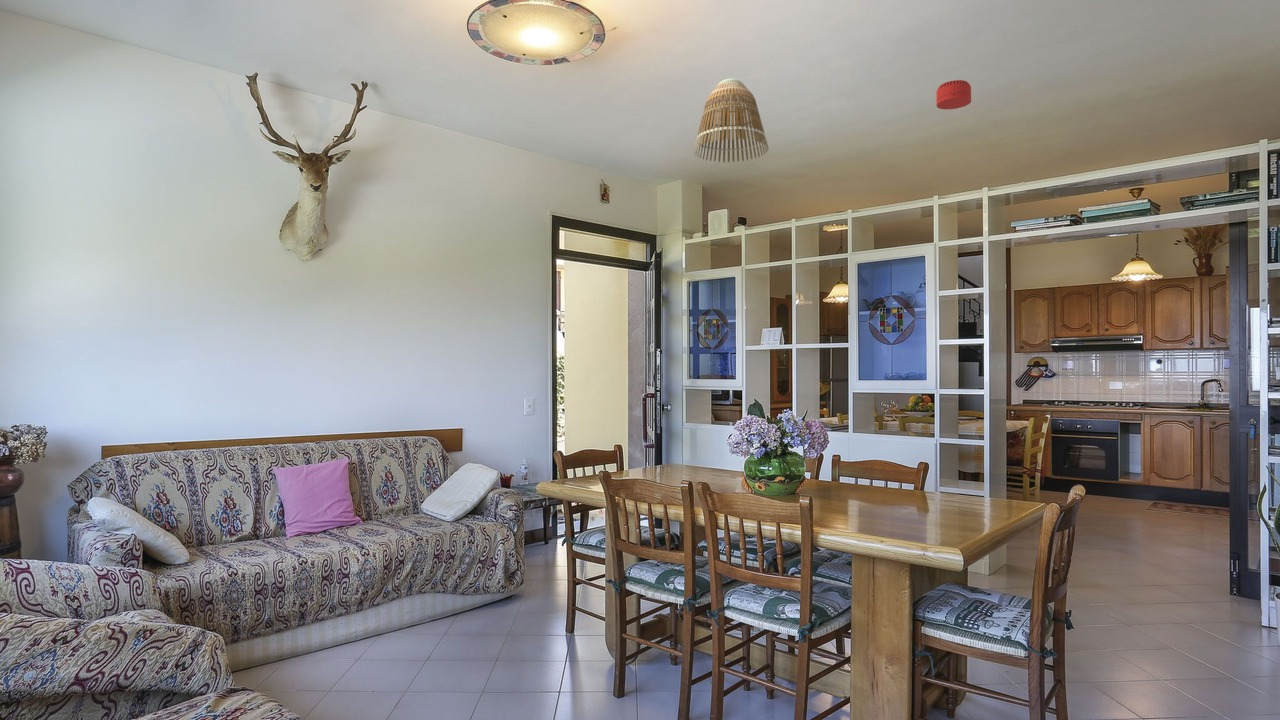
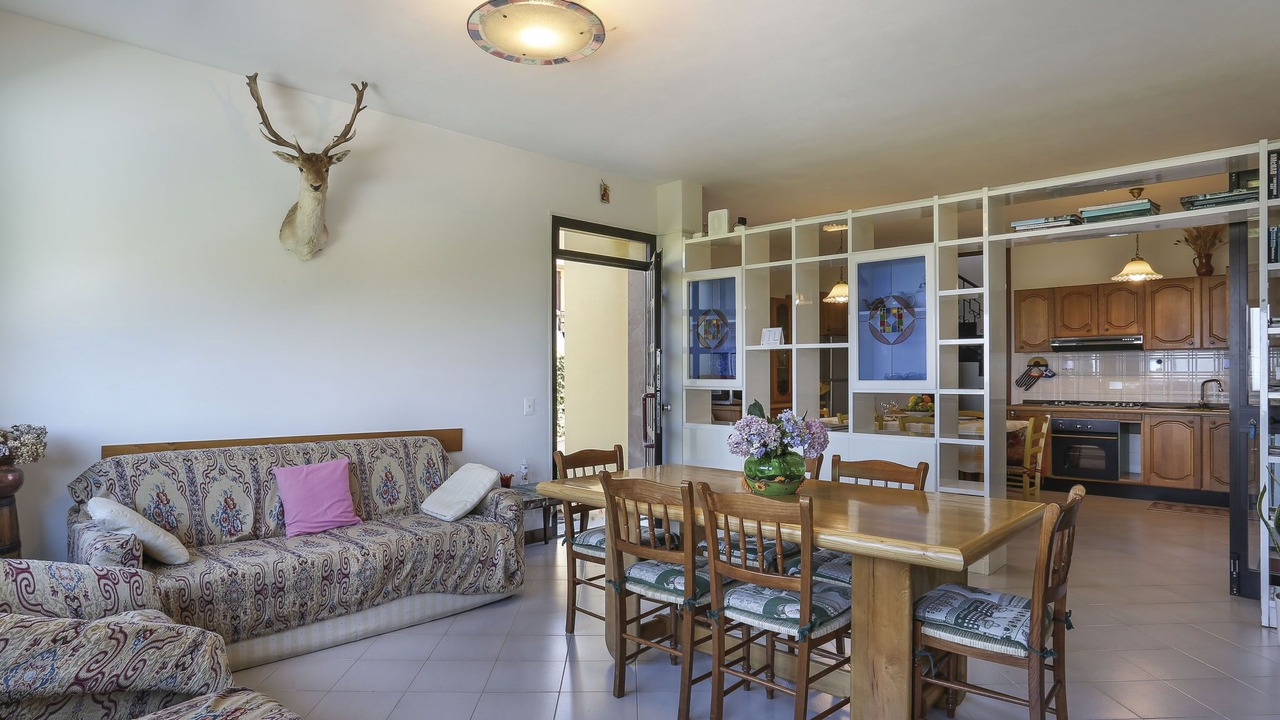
- lamp shade (731, 117)
- smoke detector (953, 94)
